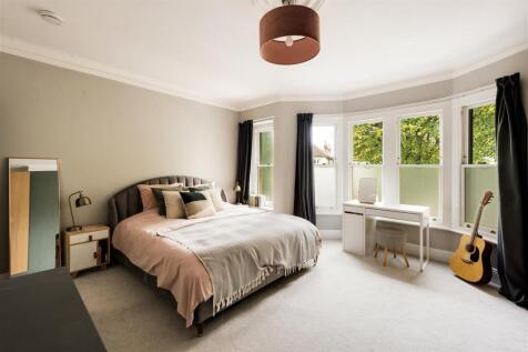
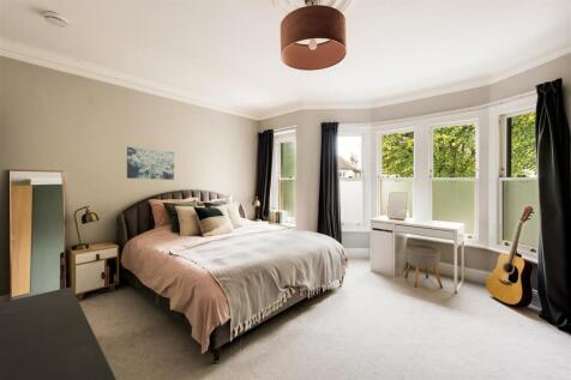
+ wall art (151, 164)
